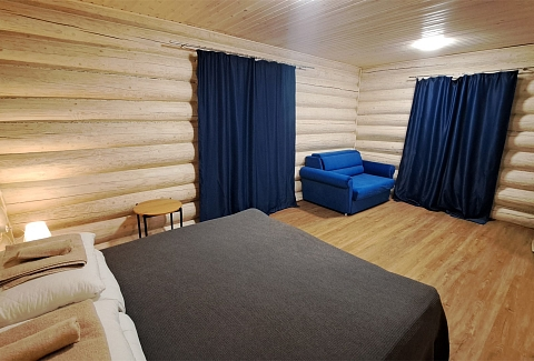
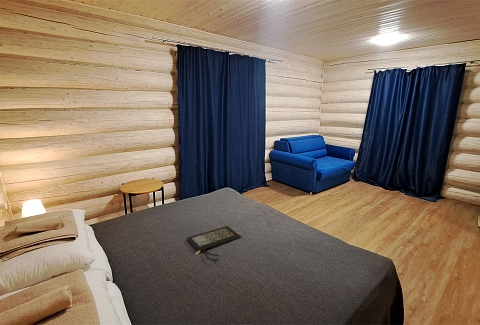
+ clutch bag (212, 238)
